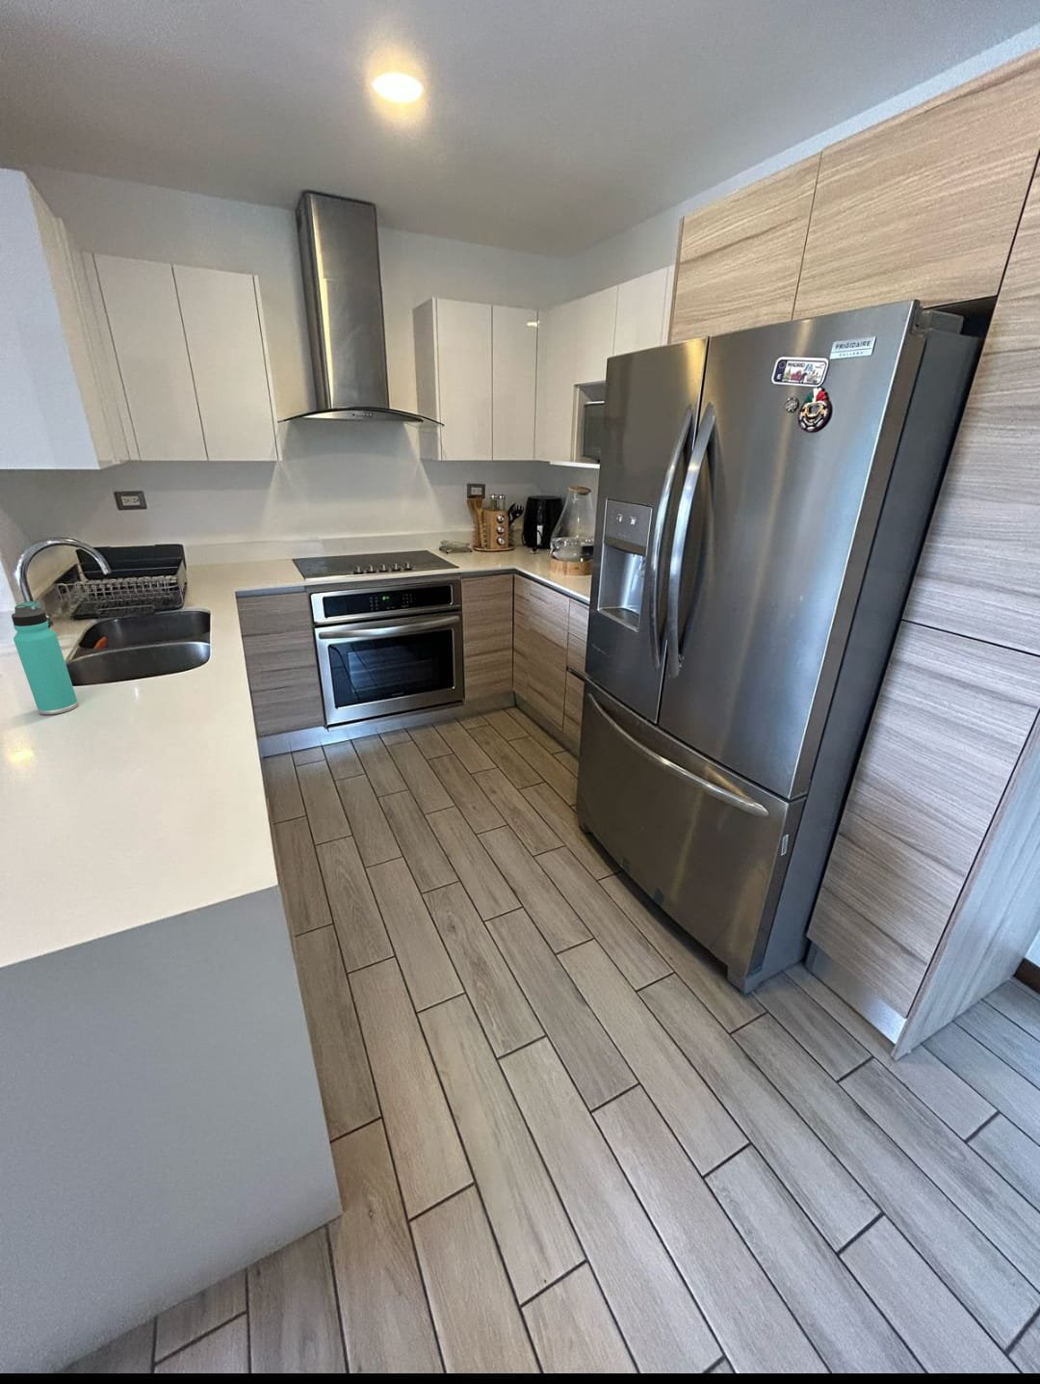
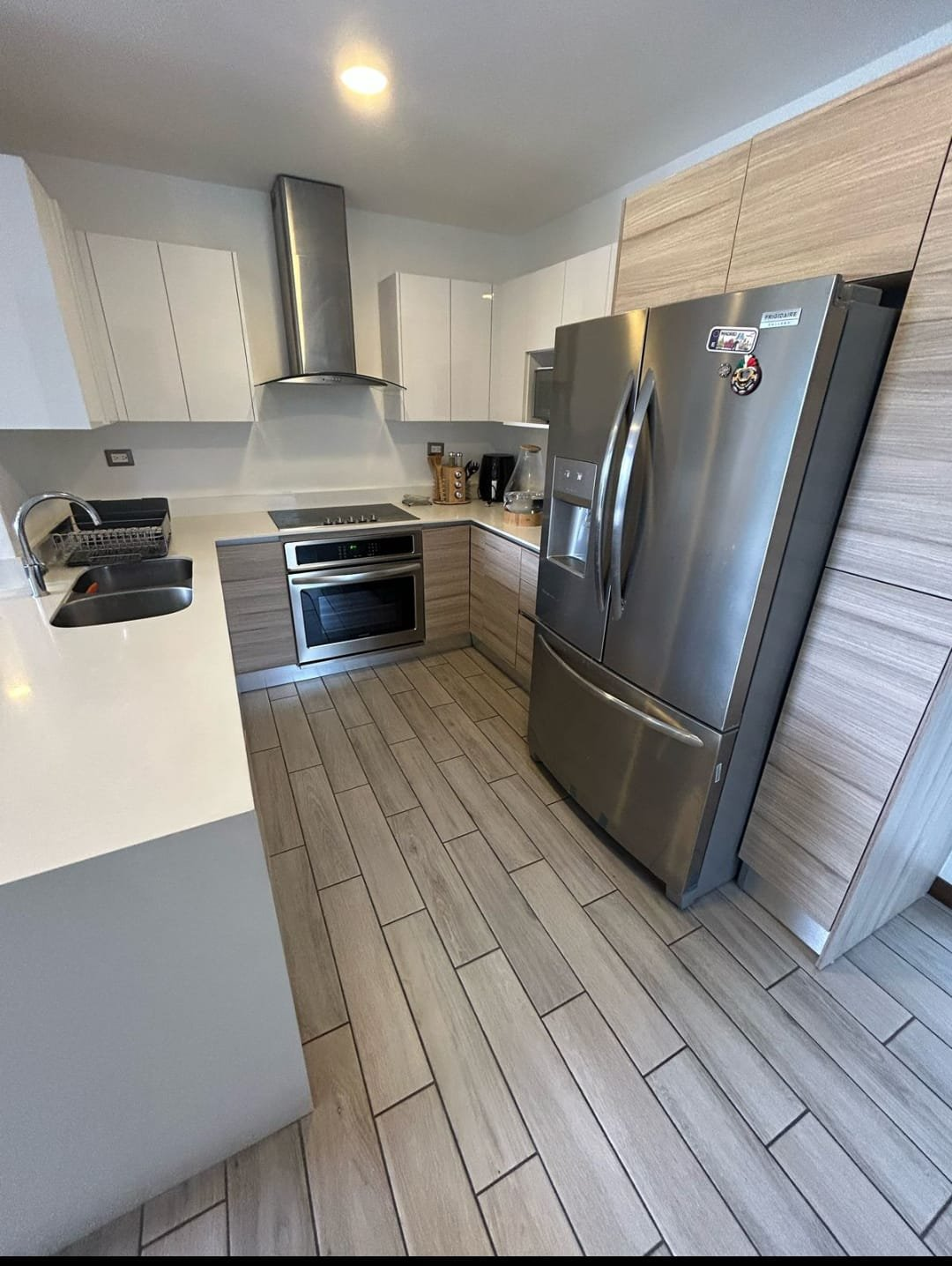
- thermos bottle (43, 658)
